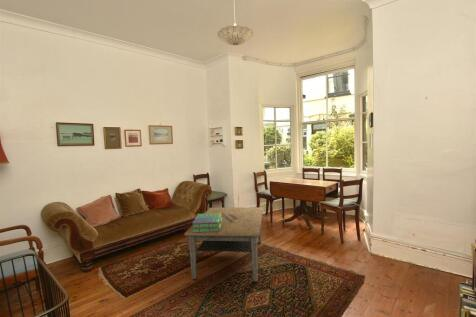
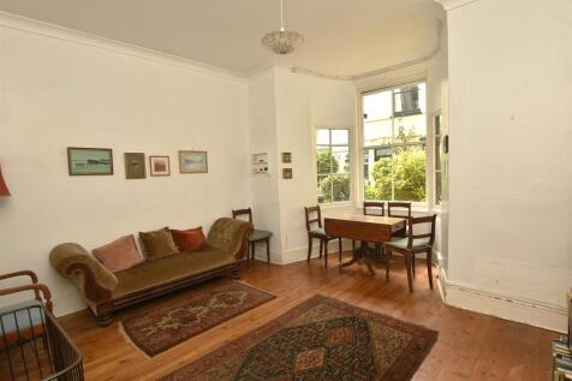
- stack of books (207, 221)
- coffee table (230, 238)
